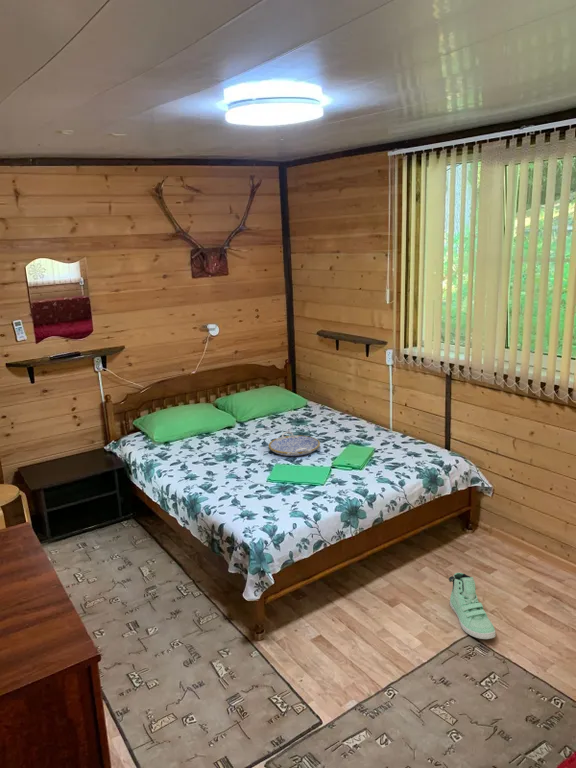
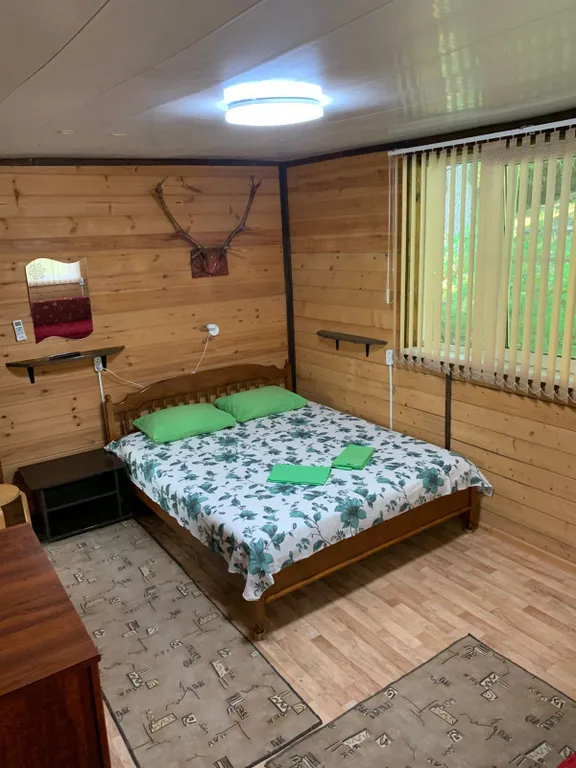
- sneaker (472, 602)
- serving tray (294, 444)
